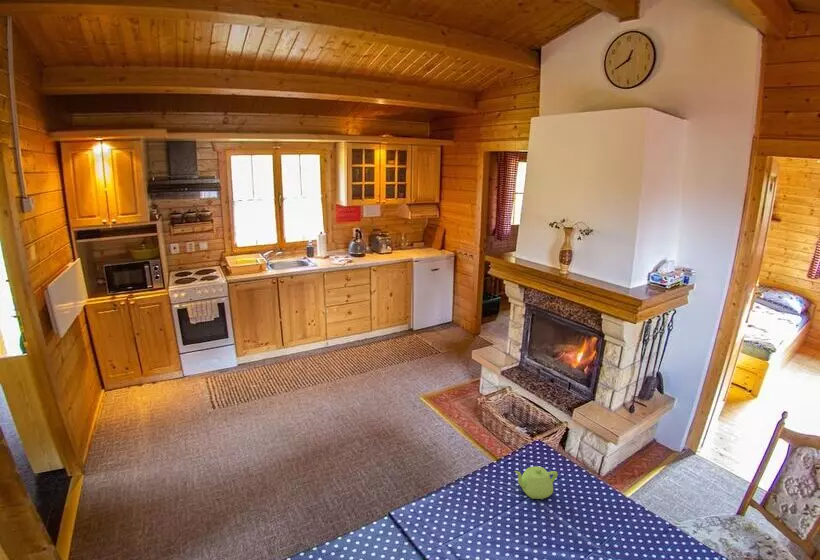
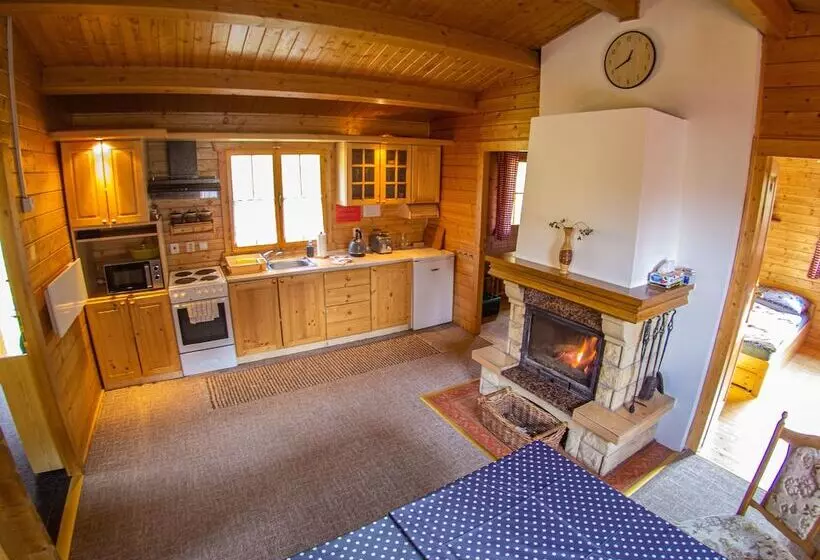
- teapot (535, 480)
